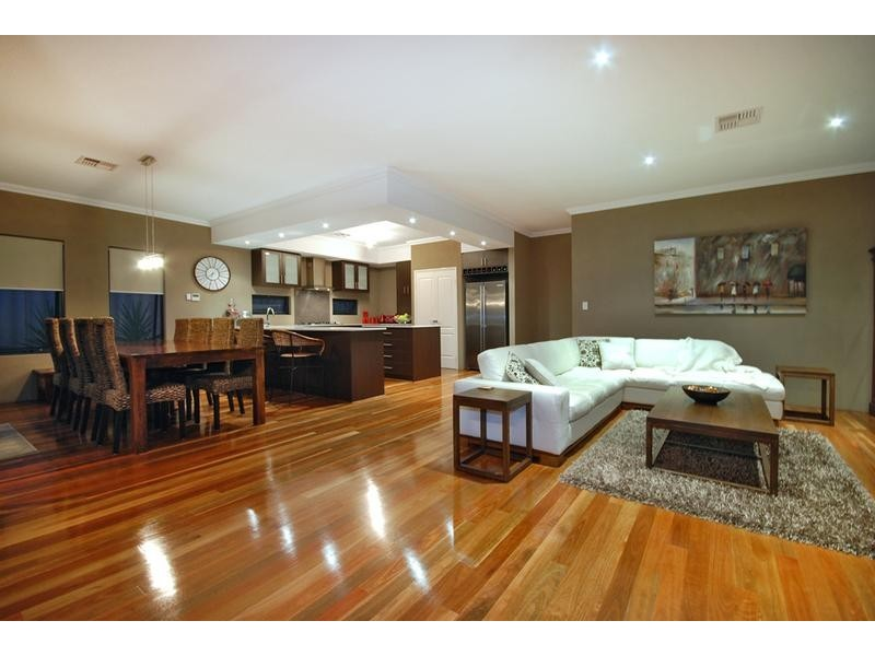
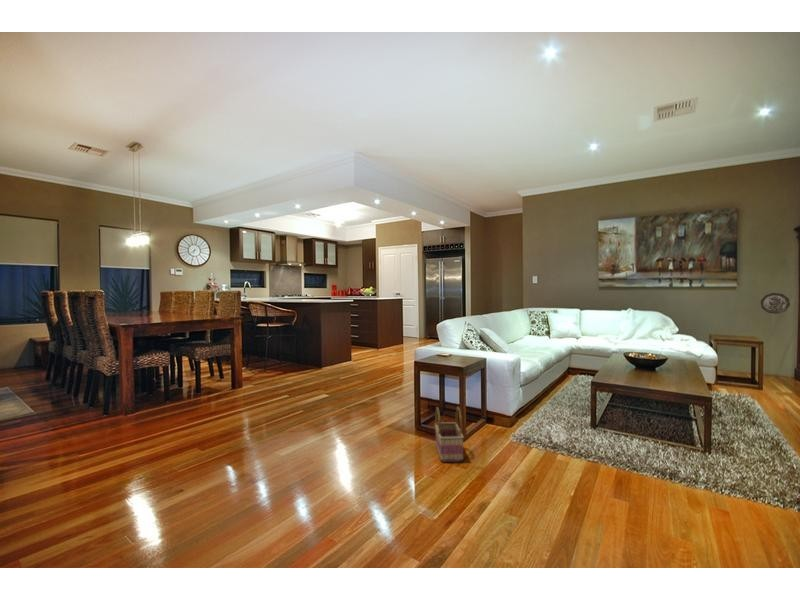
+ basket (448, 430)
+ decorative plate (774, 303)
